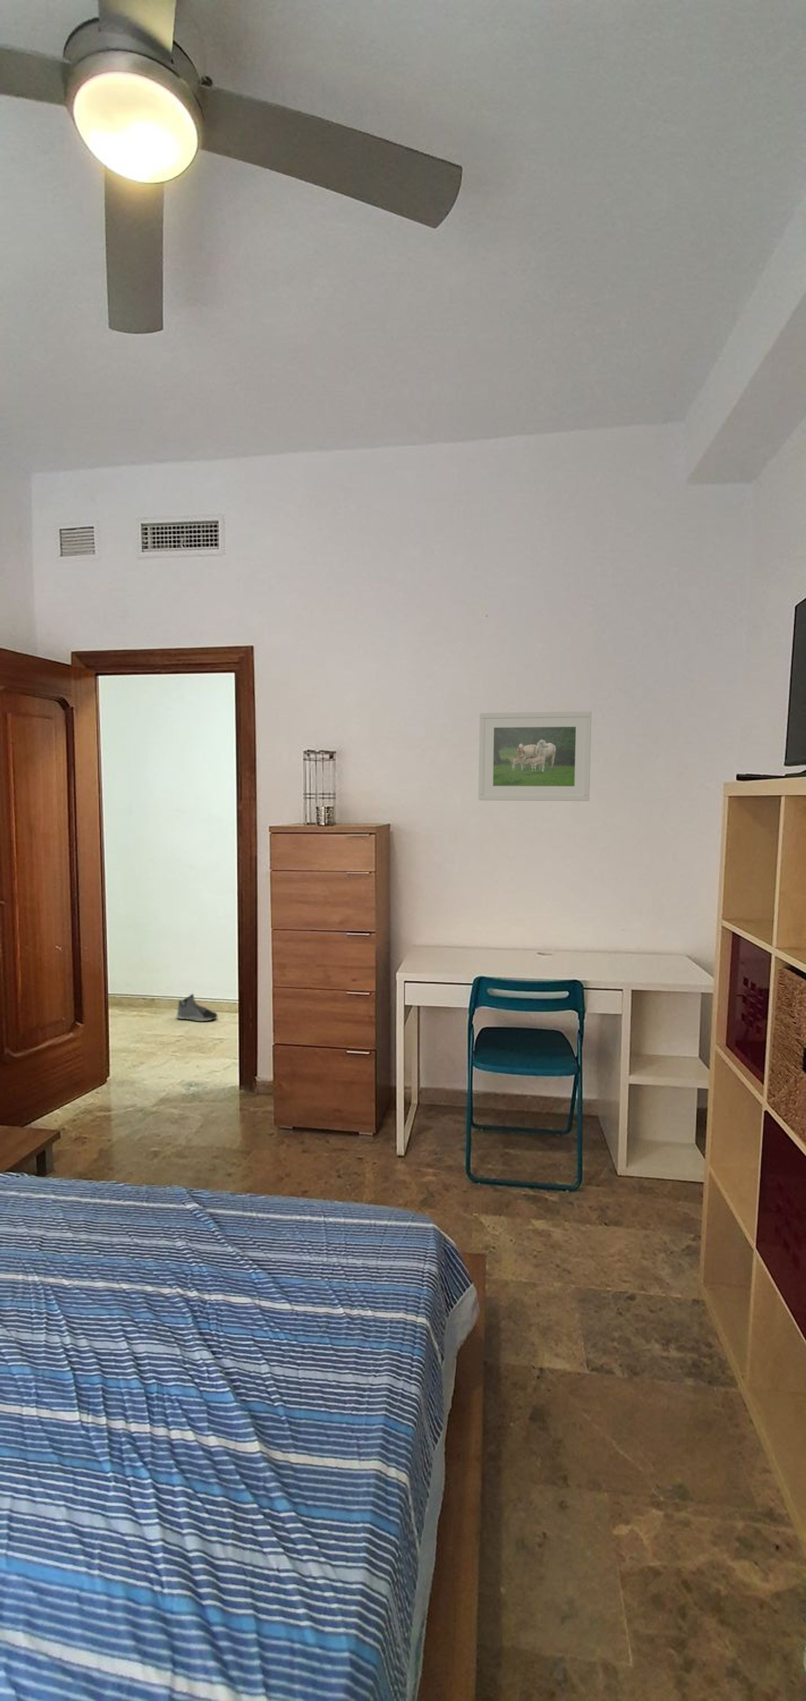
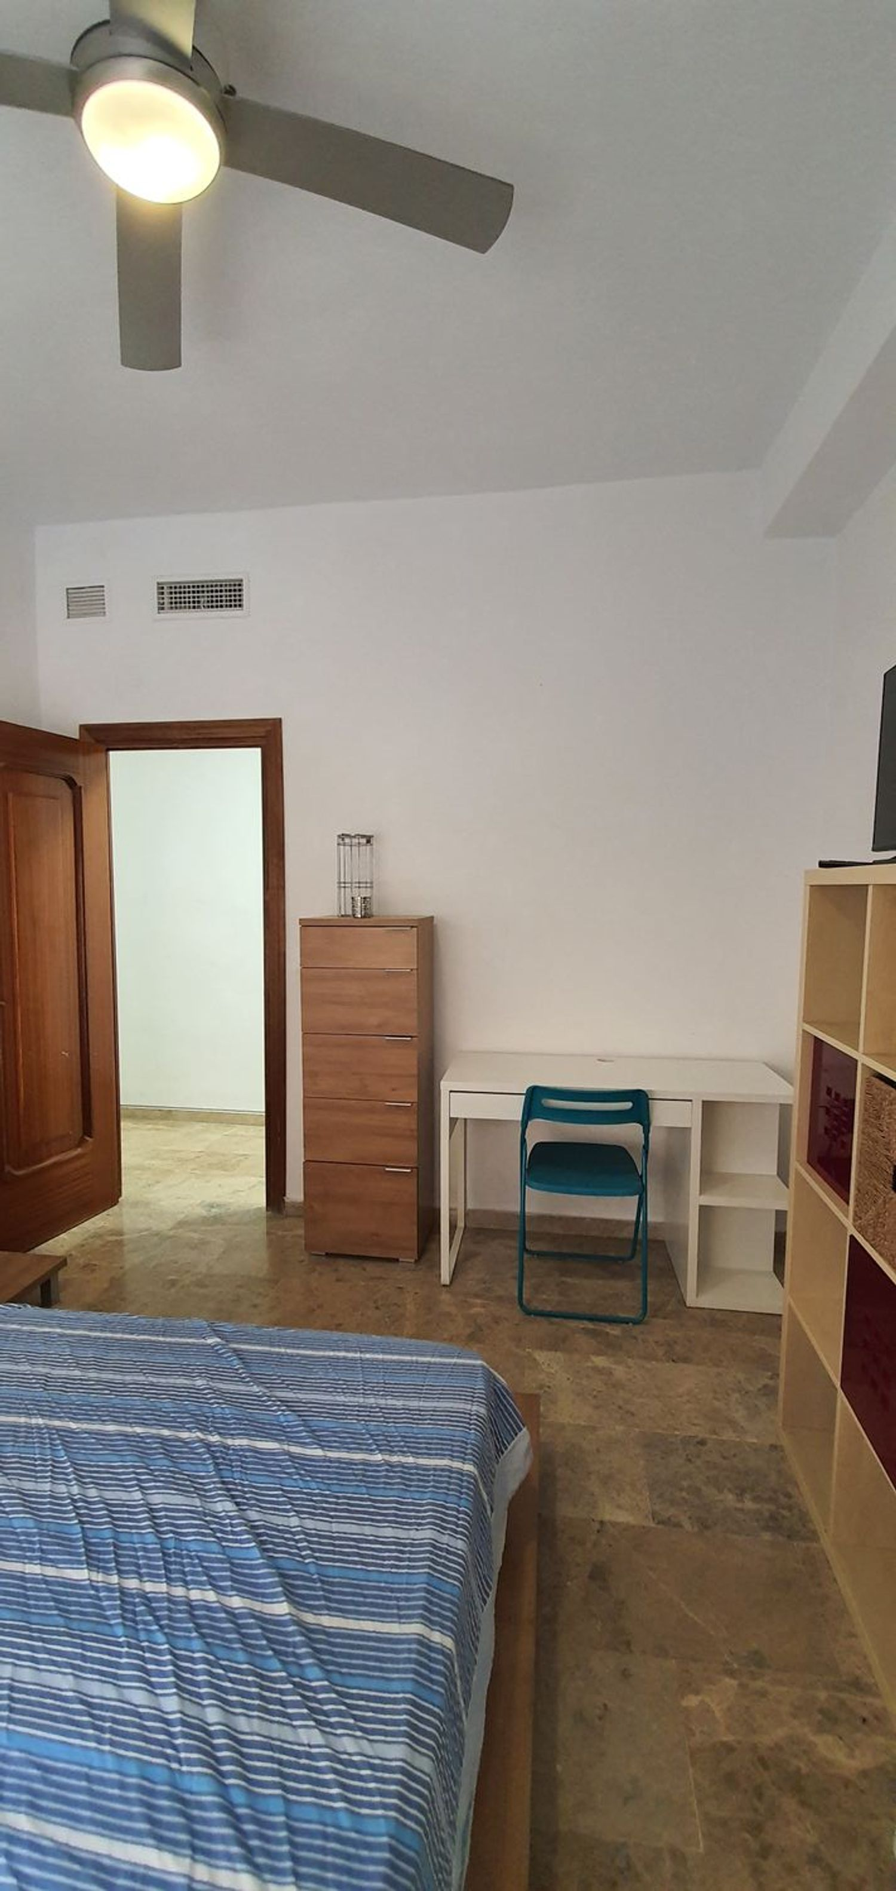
- sneaker (196, 1007)
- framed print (534, 757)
